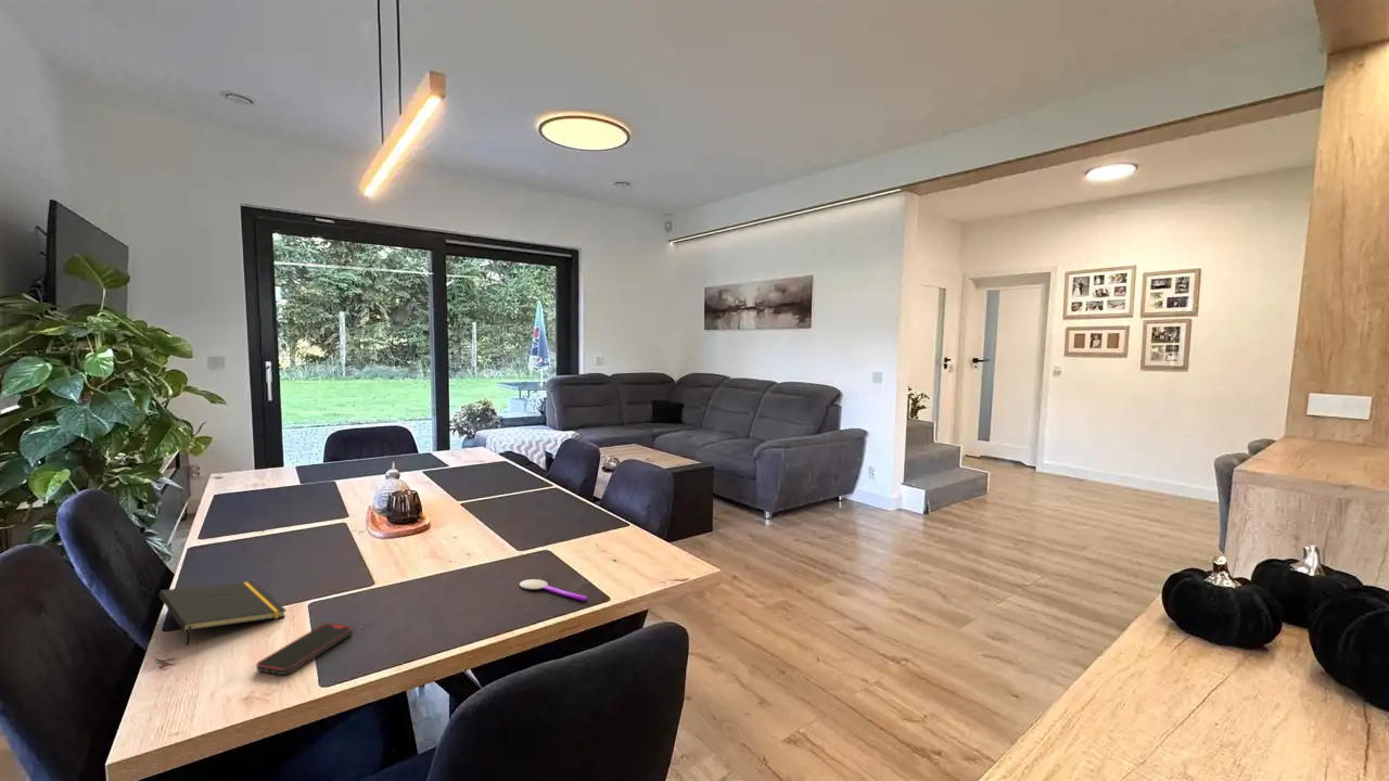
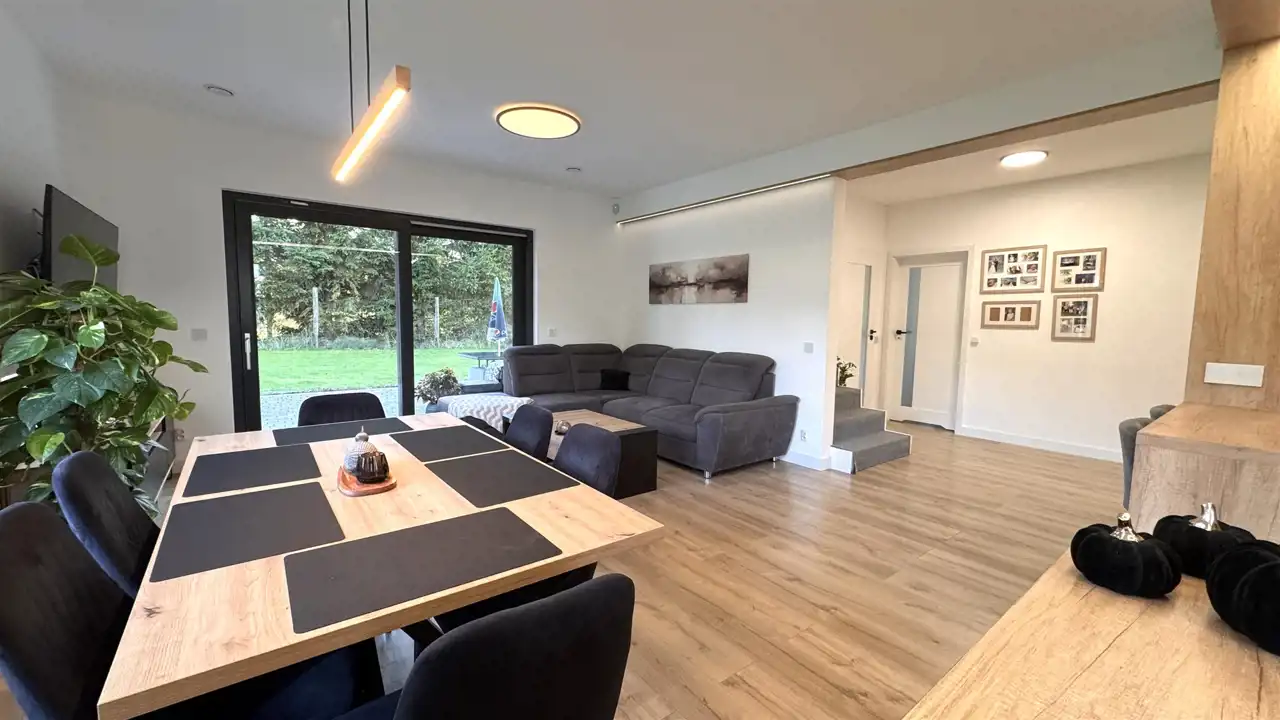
- smartphone (307, 646)
- spoon (552, 588)
- notepad (222, 603)
